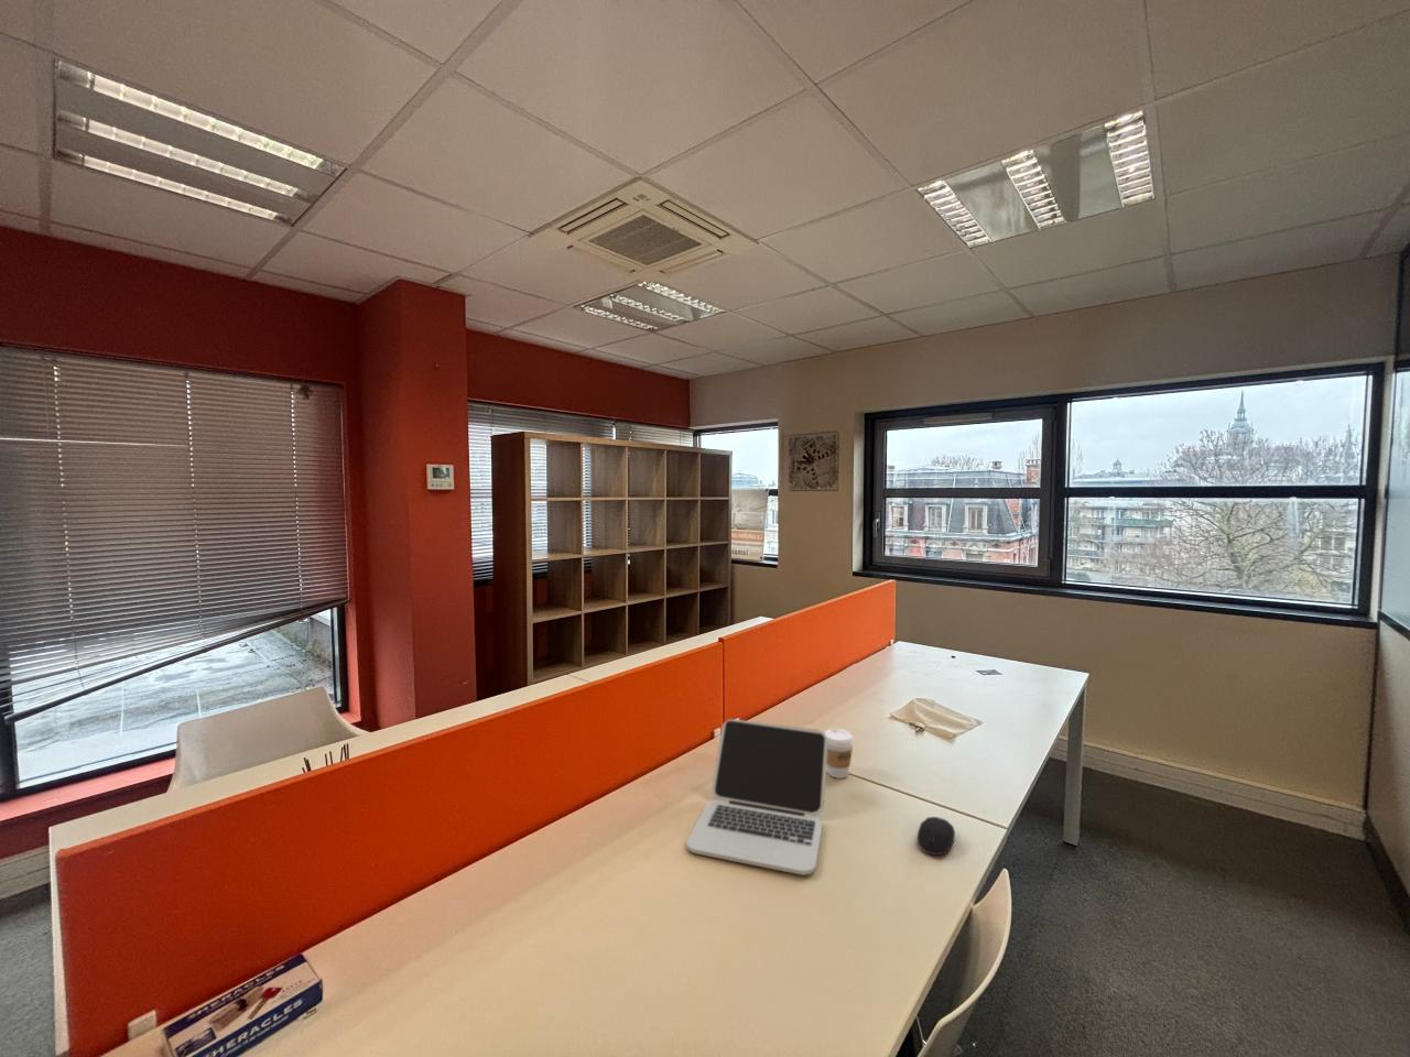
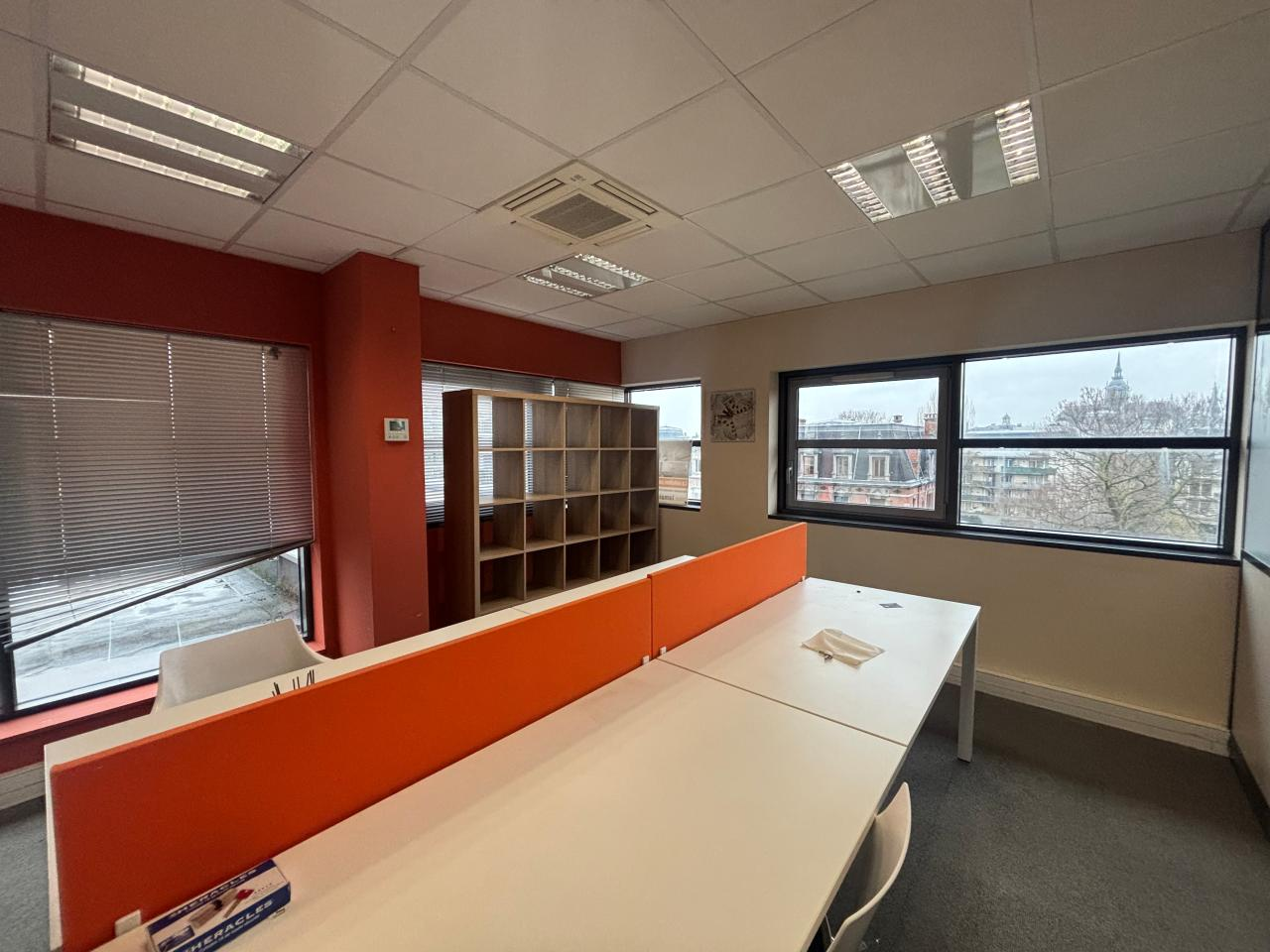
- laptop (762, 785)
- computer mouse (935, 833)
- coffee cup (837, 752)
